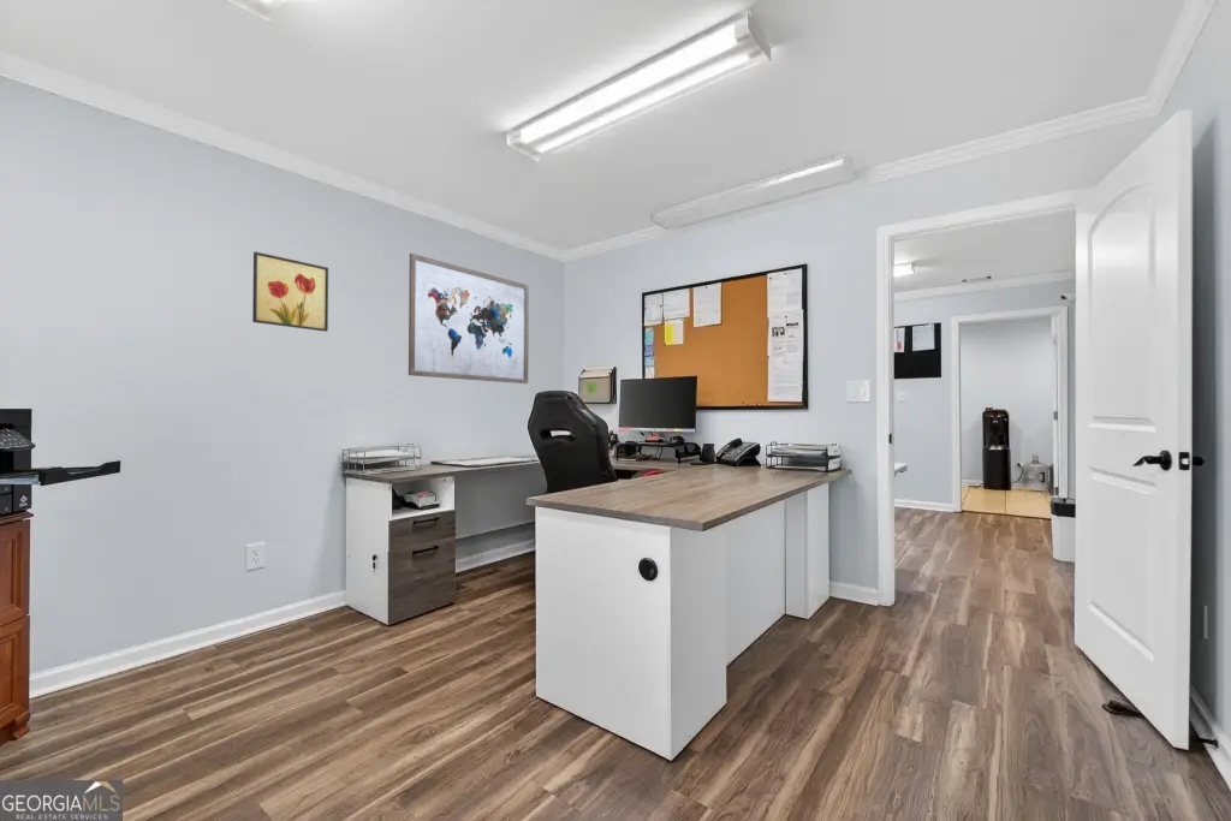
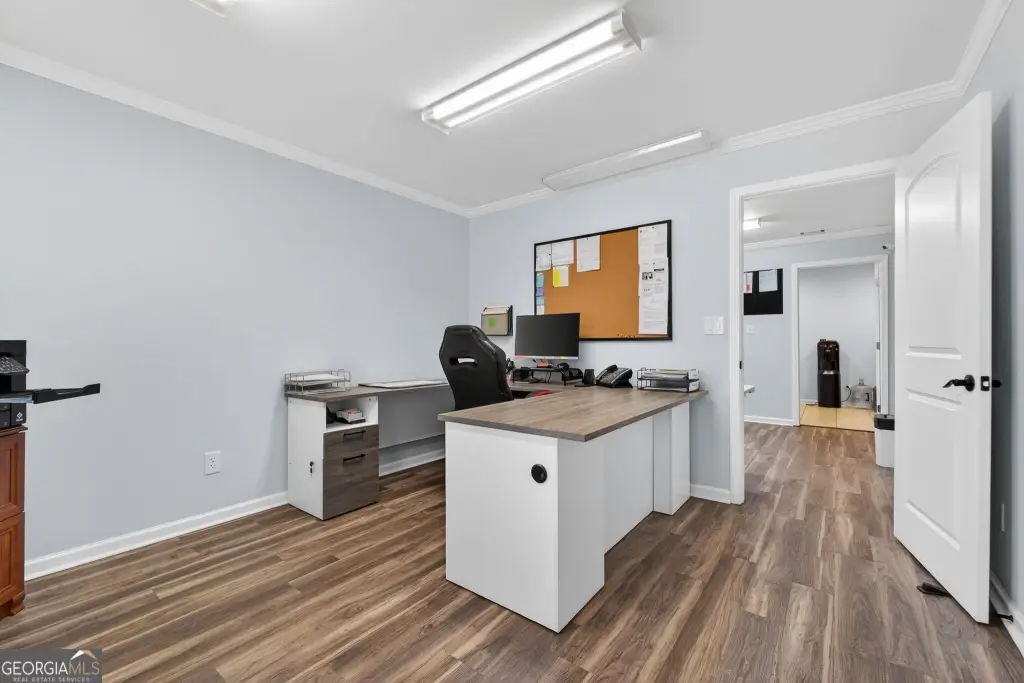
- wall art (291, 293)
- wall art (475, 325)
